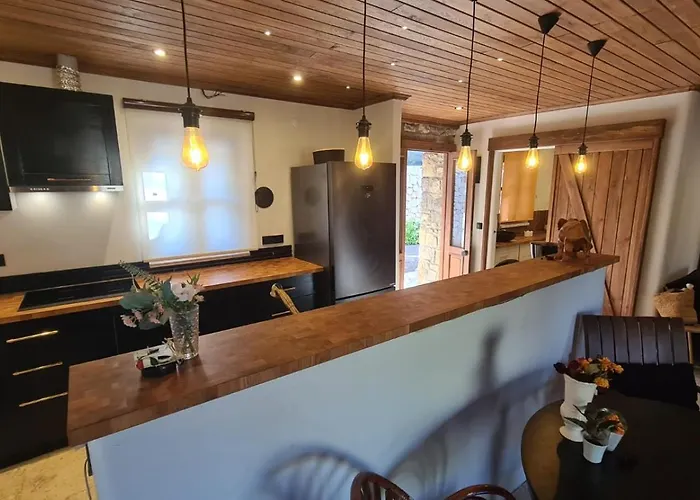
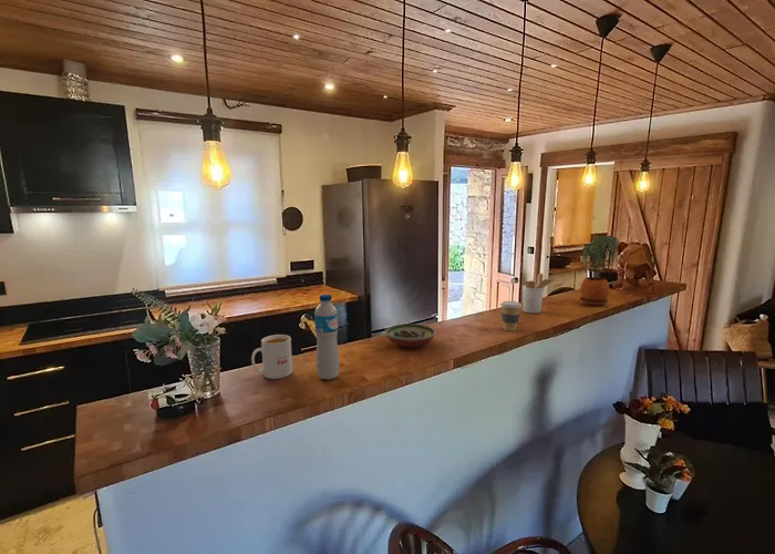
+ coffee cup (510, 316)
+ water bottle (327, 336)
+ decorative bowl (410, 337)
+ potted plant (598, 270)
+ utensil holder (537, 294)
+ mug (271, 357)
